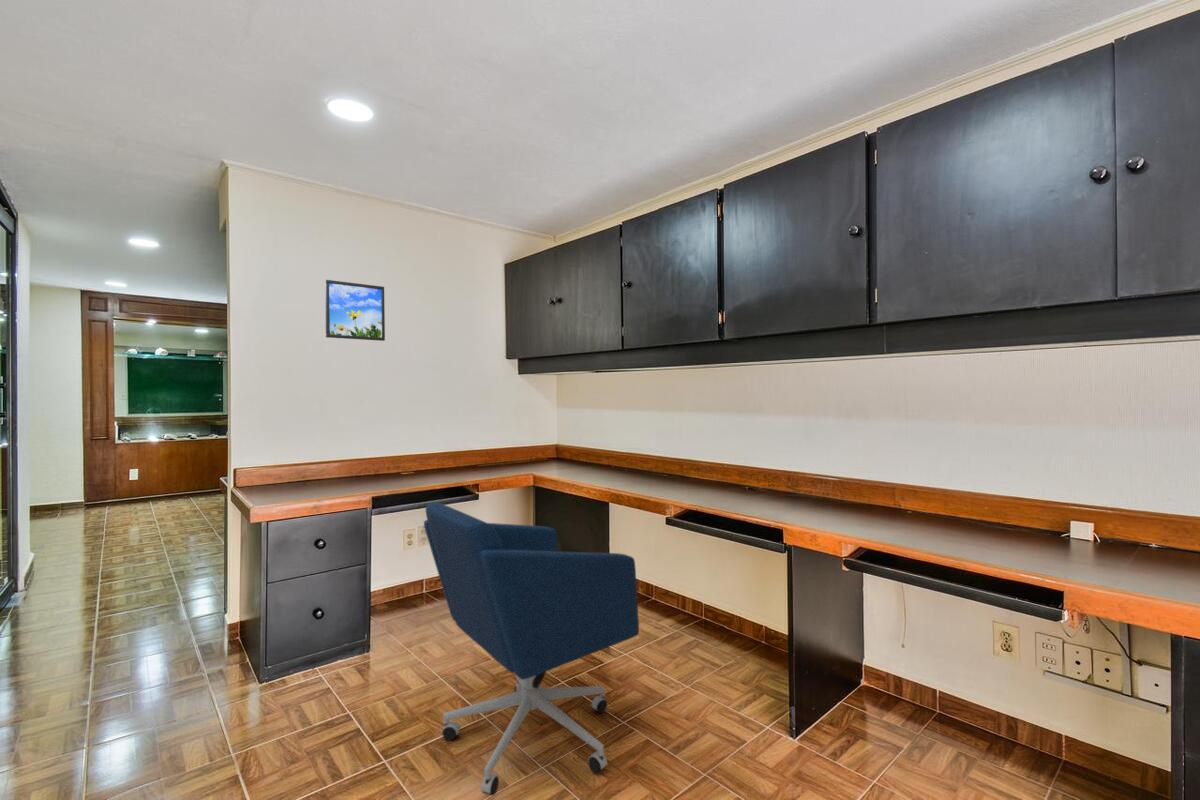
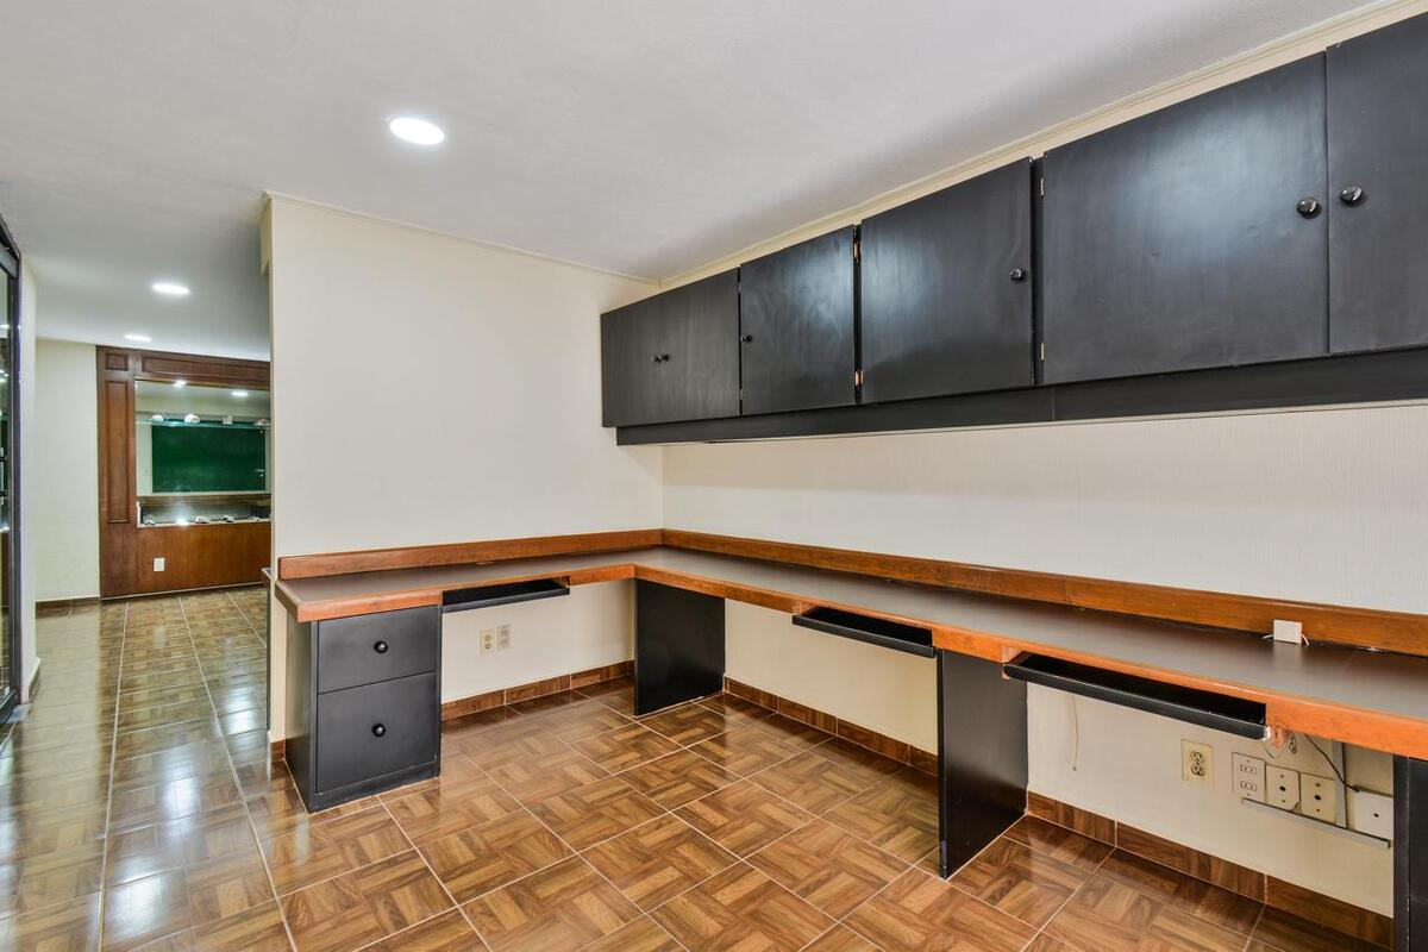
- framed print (355, 311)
- office chair (528, 620)
